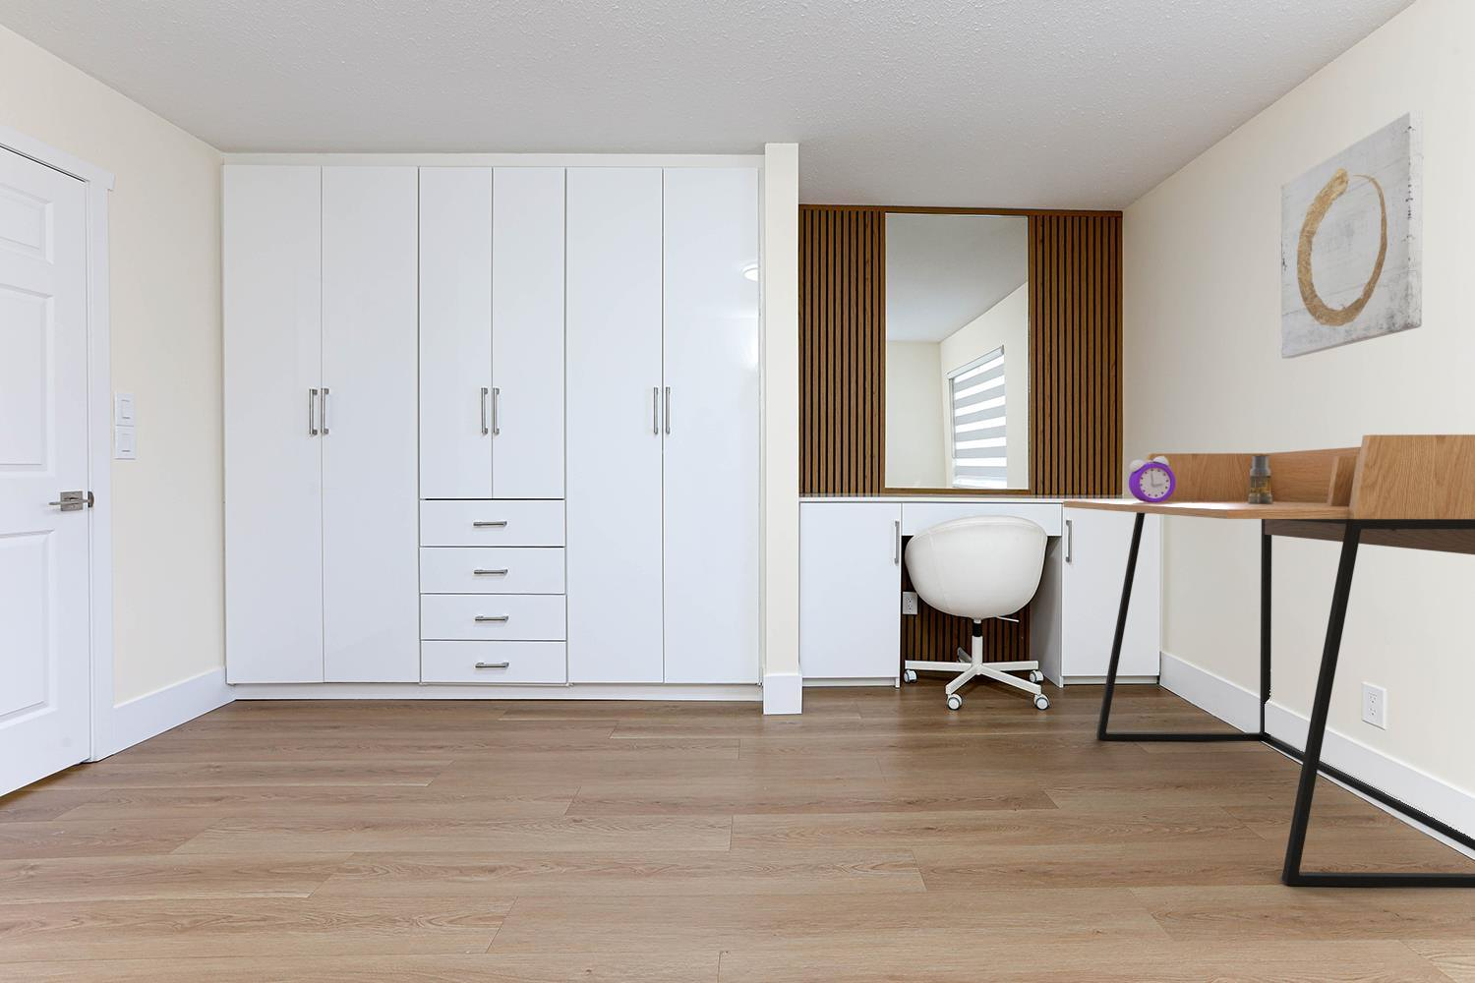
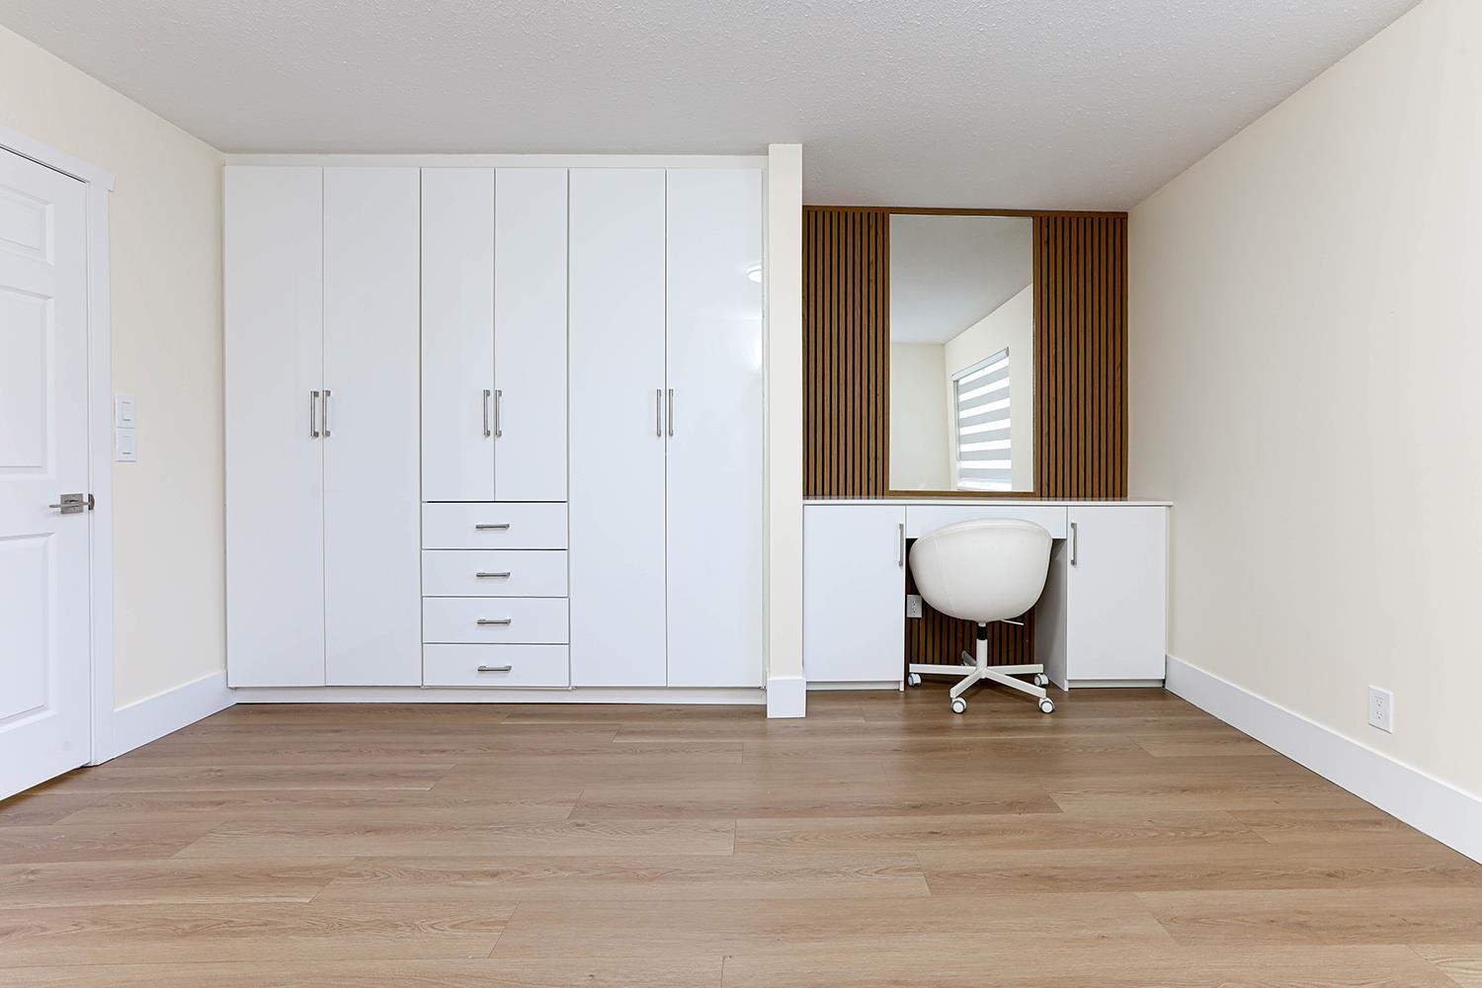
- alarm clock (1150, 477)
- wall art (1344, 248)
- desk (1261, 621)
- perfume bottle (1260, 478)
